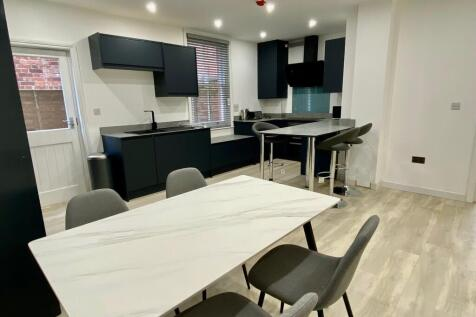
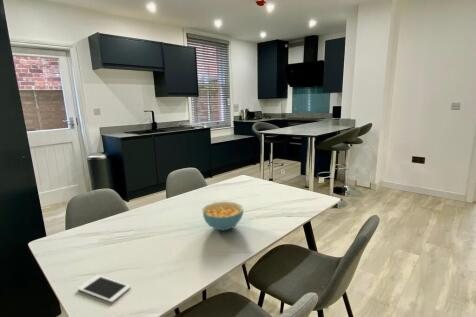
+ cereal bowl (223, 218)
+ cell phone (104, 287)
